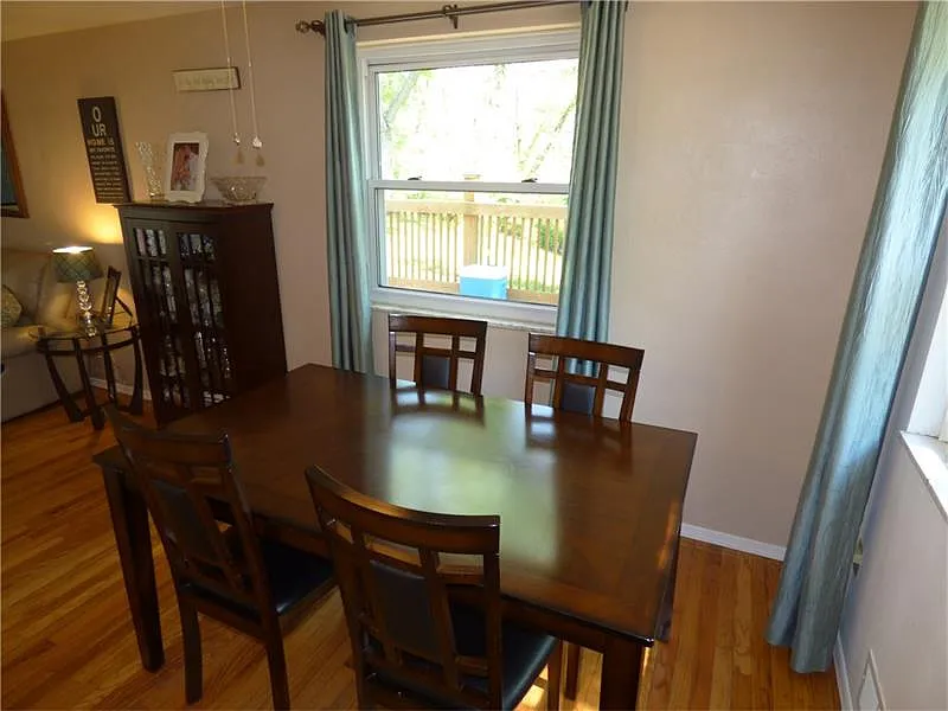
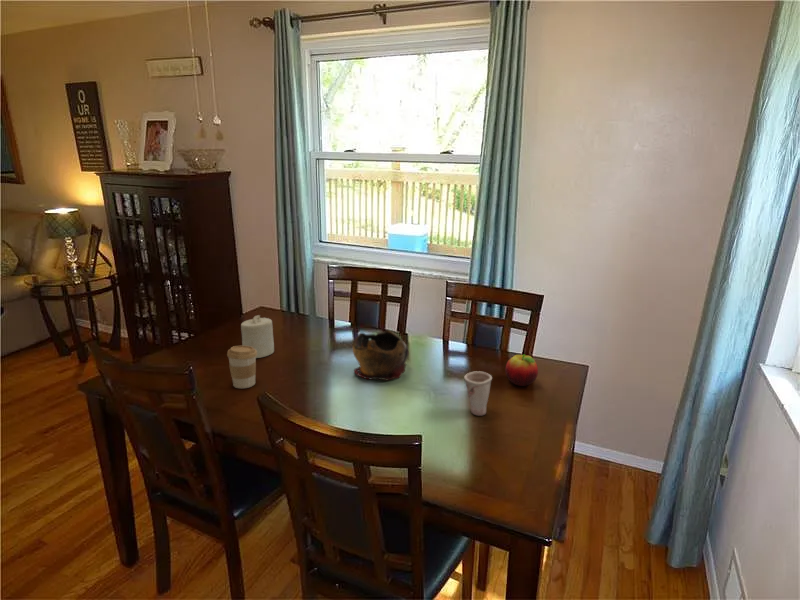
+ candle (257, 334)
+ coffee cup (243, 365)
+ cup (476, 394)
+ fruit (521, 368)
+ decorative bowl (380, 352)
